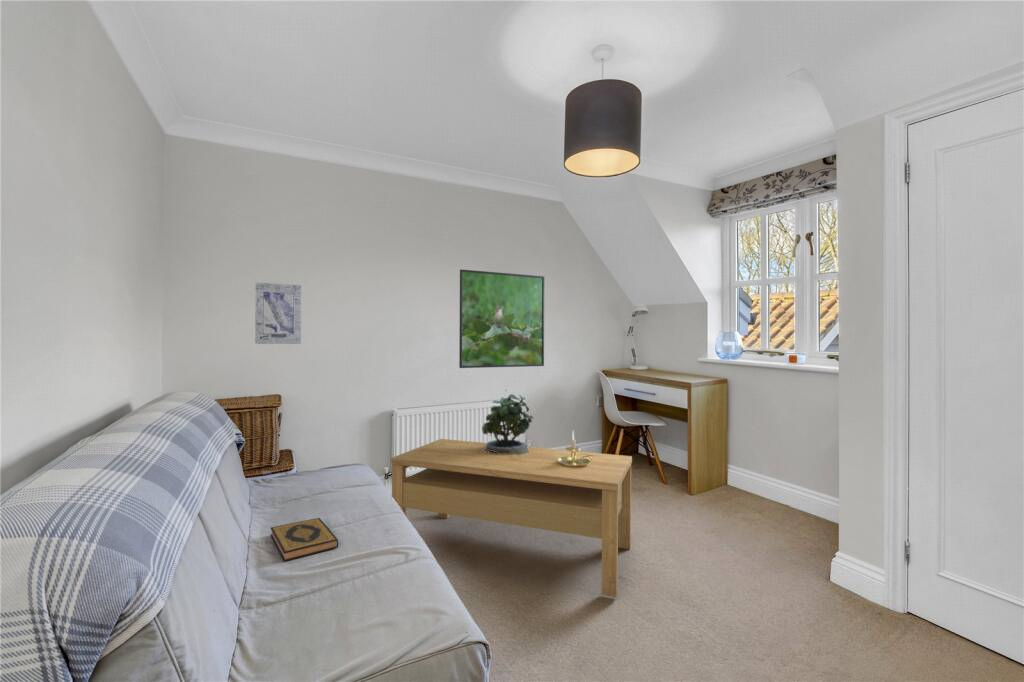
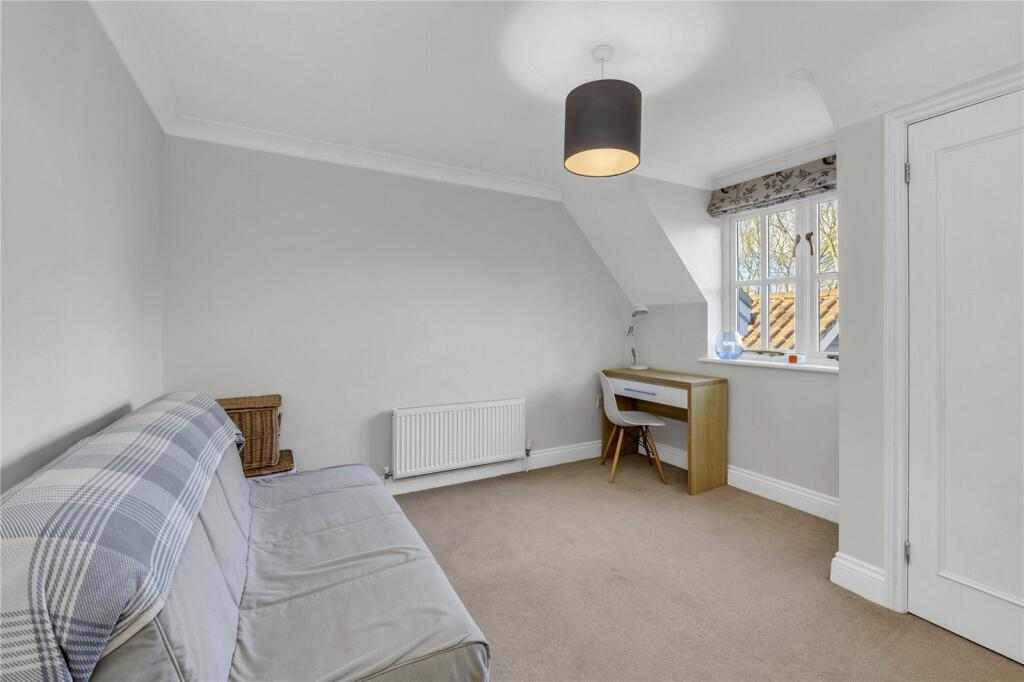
- coffee table (512, 503)
- potted plant (507, 419)
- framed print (503, 320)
- hardback book (303, 537)
- wall art (278, 313)
- candle holder (575, 447)
